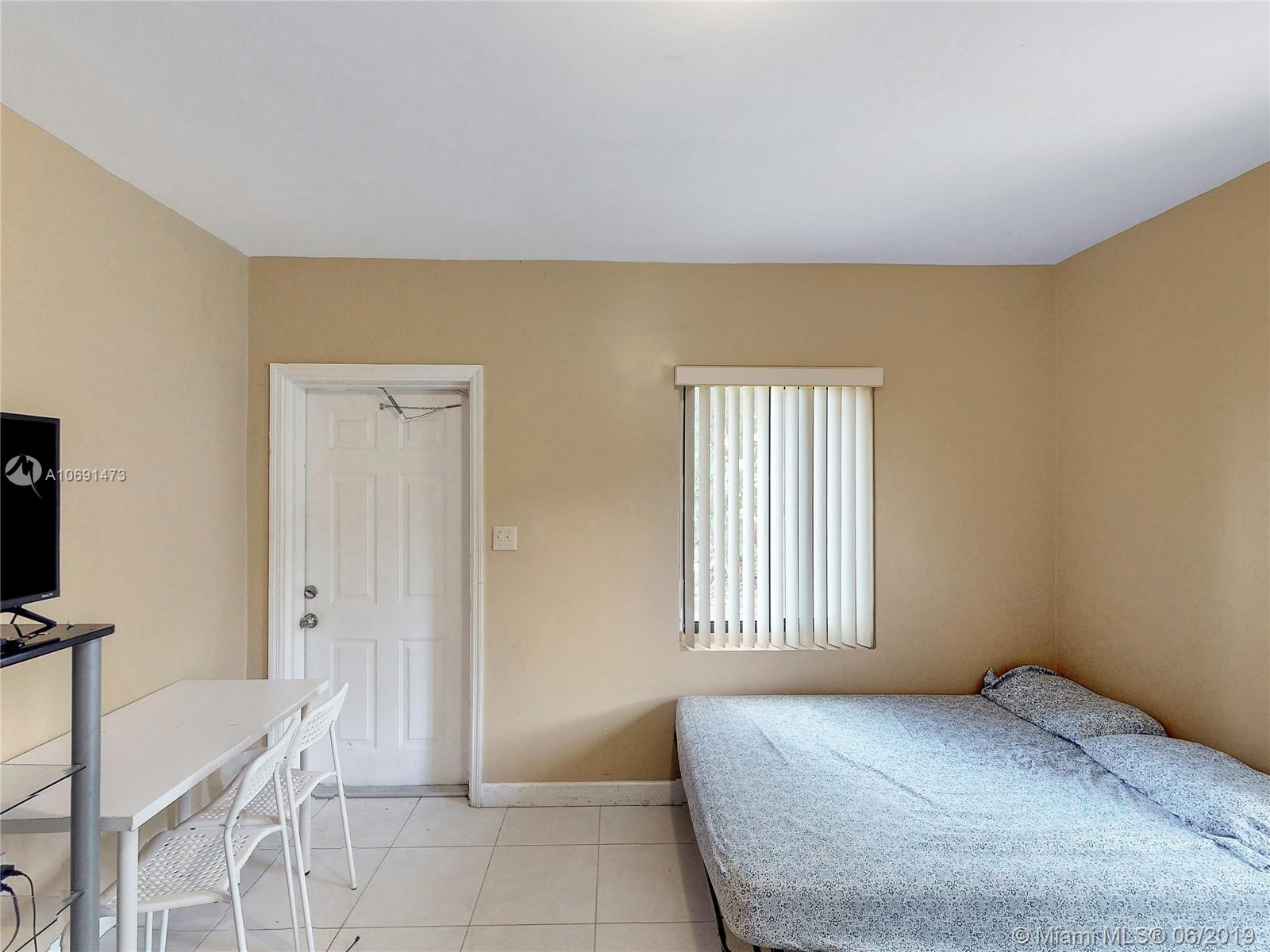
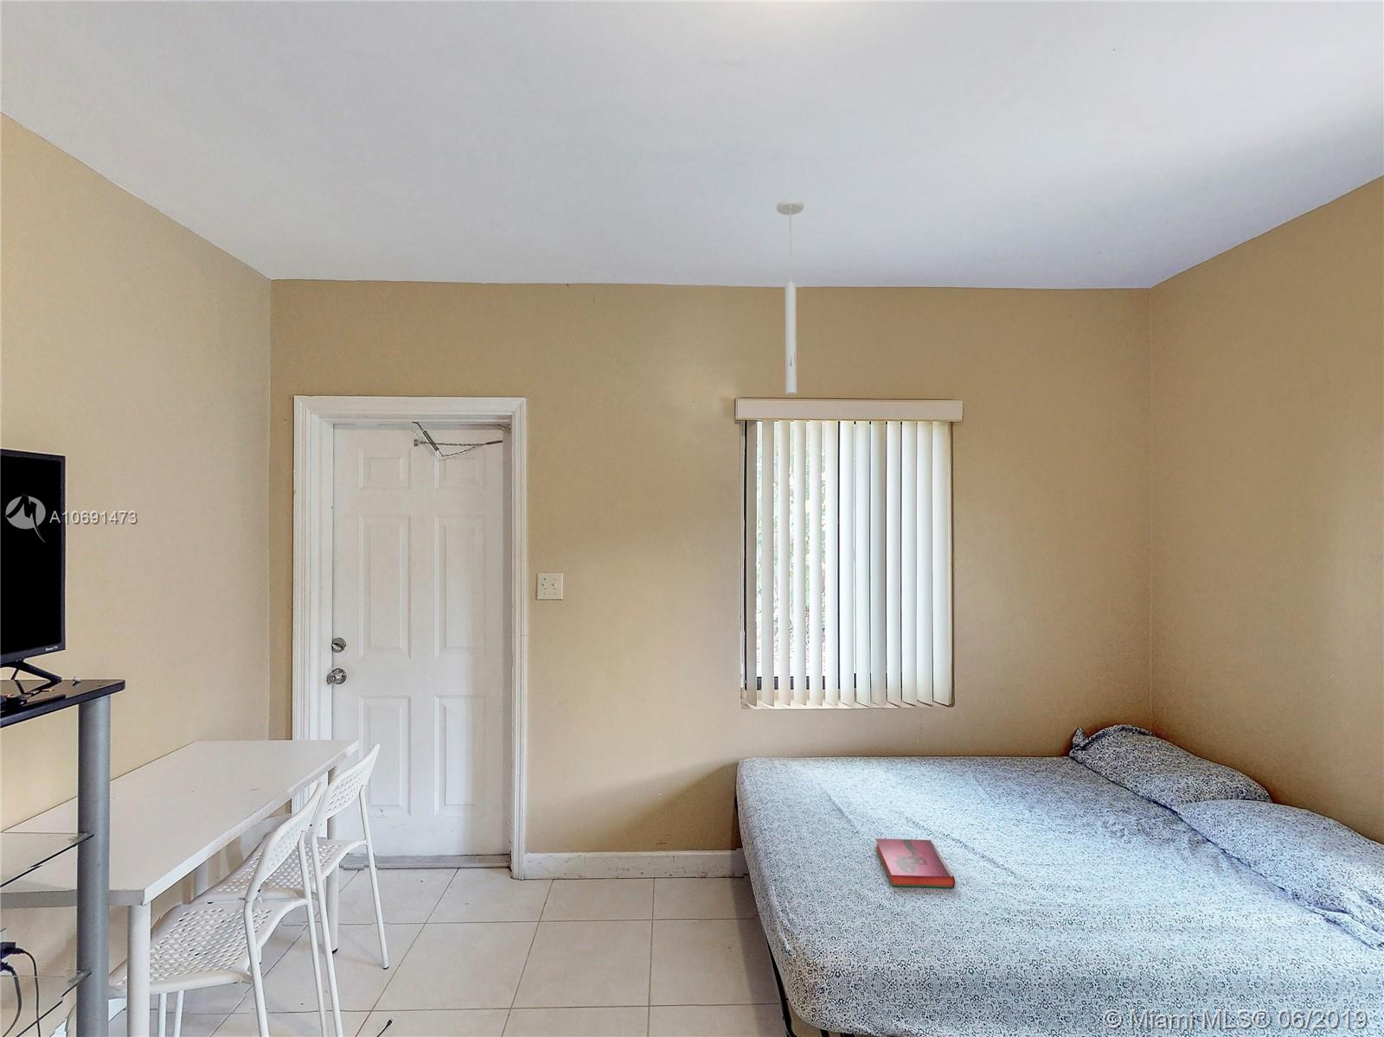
+ hardback book (912, 862)
+ ceiling light (790, 298)
